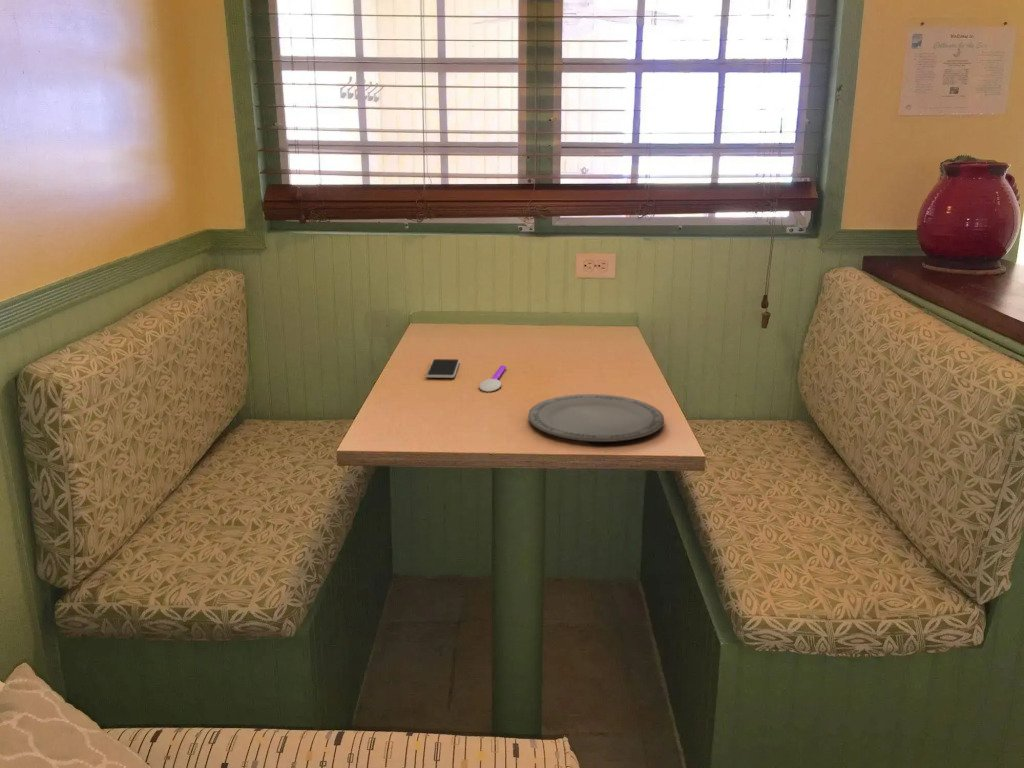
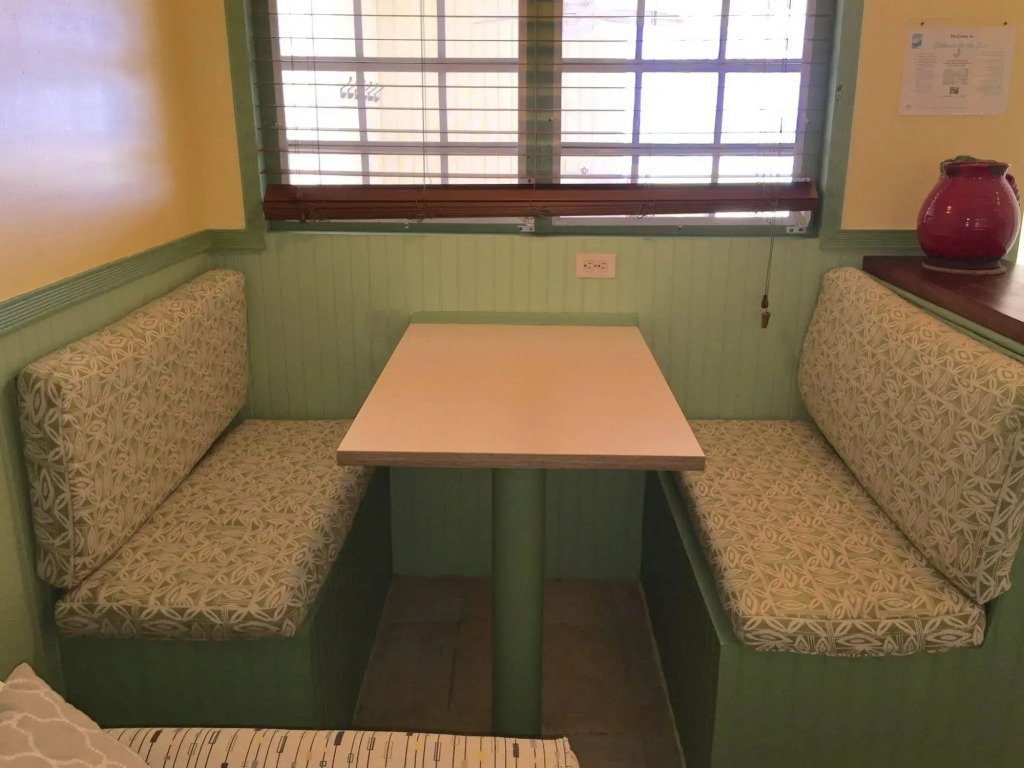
- plate (595, 418)
- spoon (495, 377)
- smartphone (443, 368)
